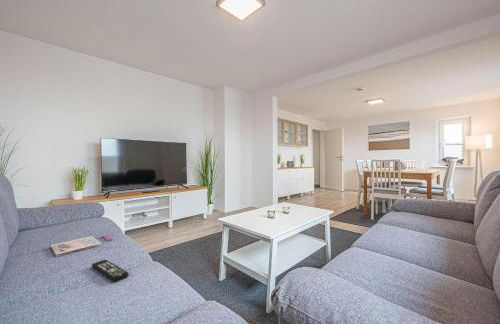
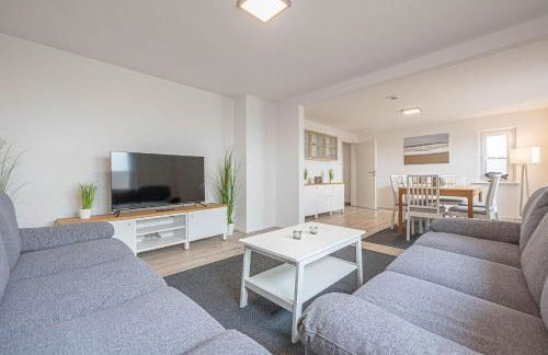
- magazine (84, 243)
- remote control (109, 270)
